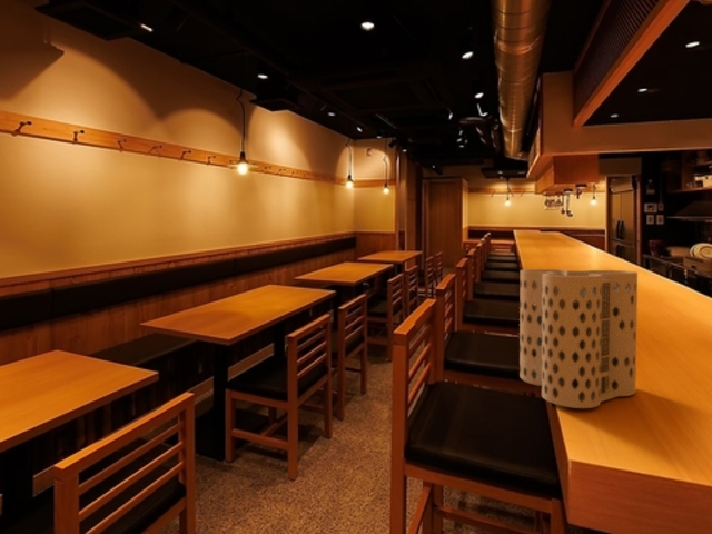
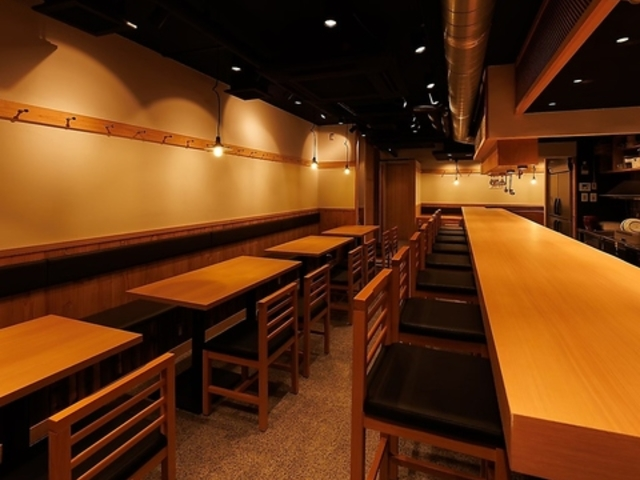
- utensil holder (582, 329)
